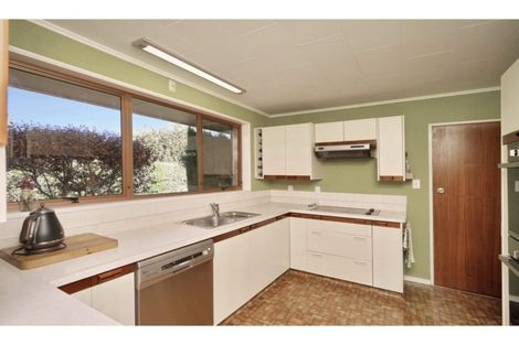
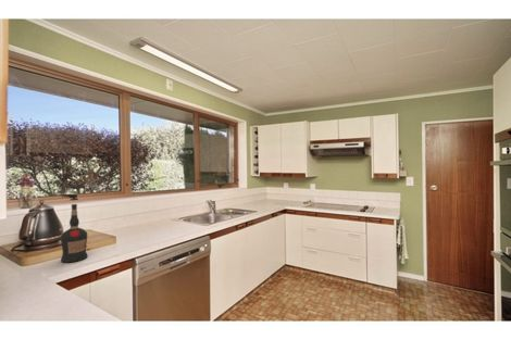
+ liquor bottle (74, 231)
